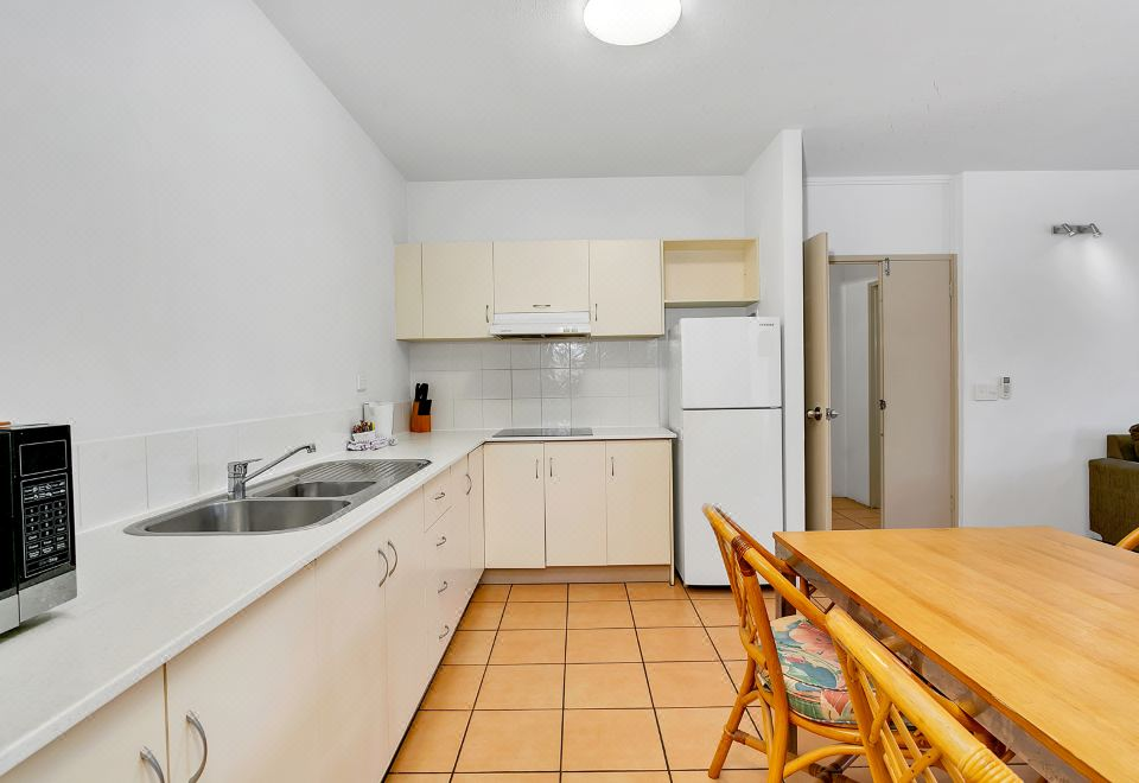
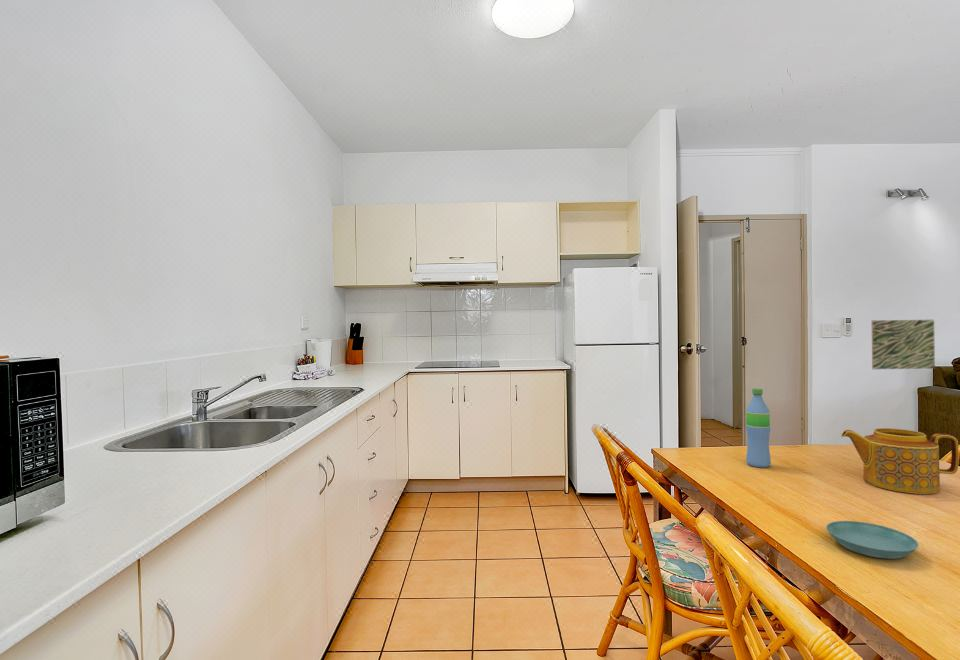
+ teapot (897, 457)
+ saucer (870, 540)
+ water bottle (757, 426)
+ wall art (903, 344)
